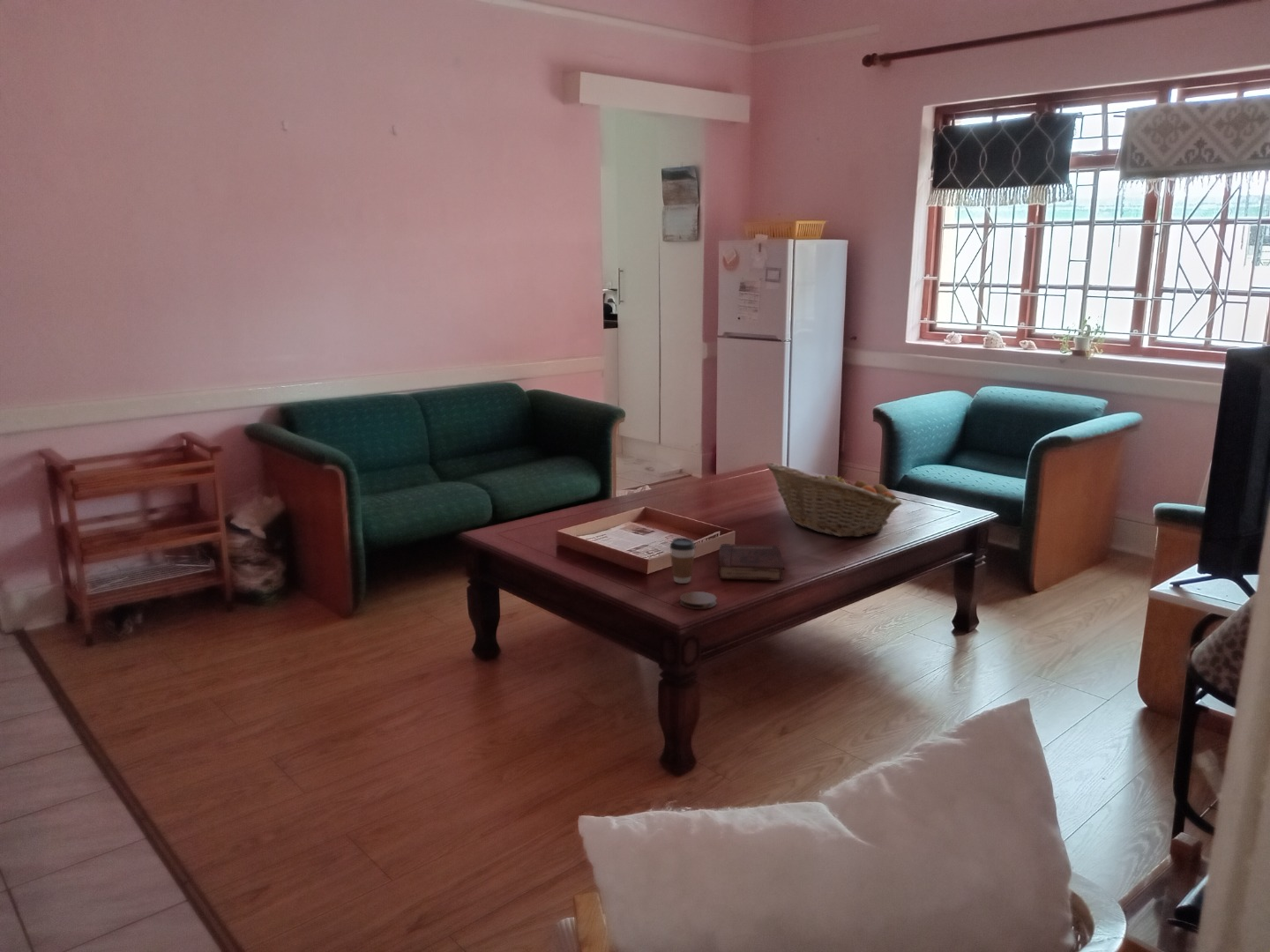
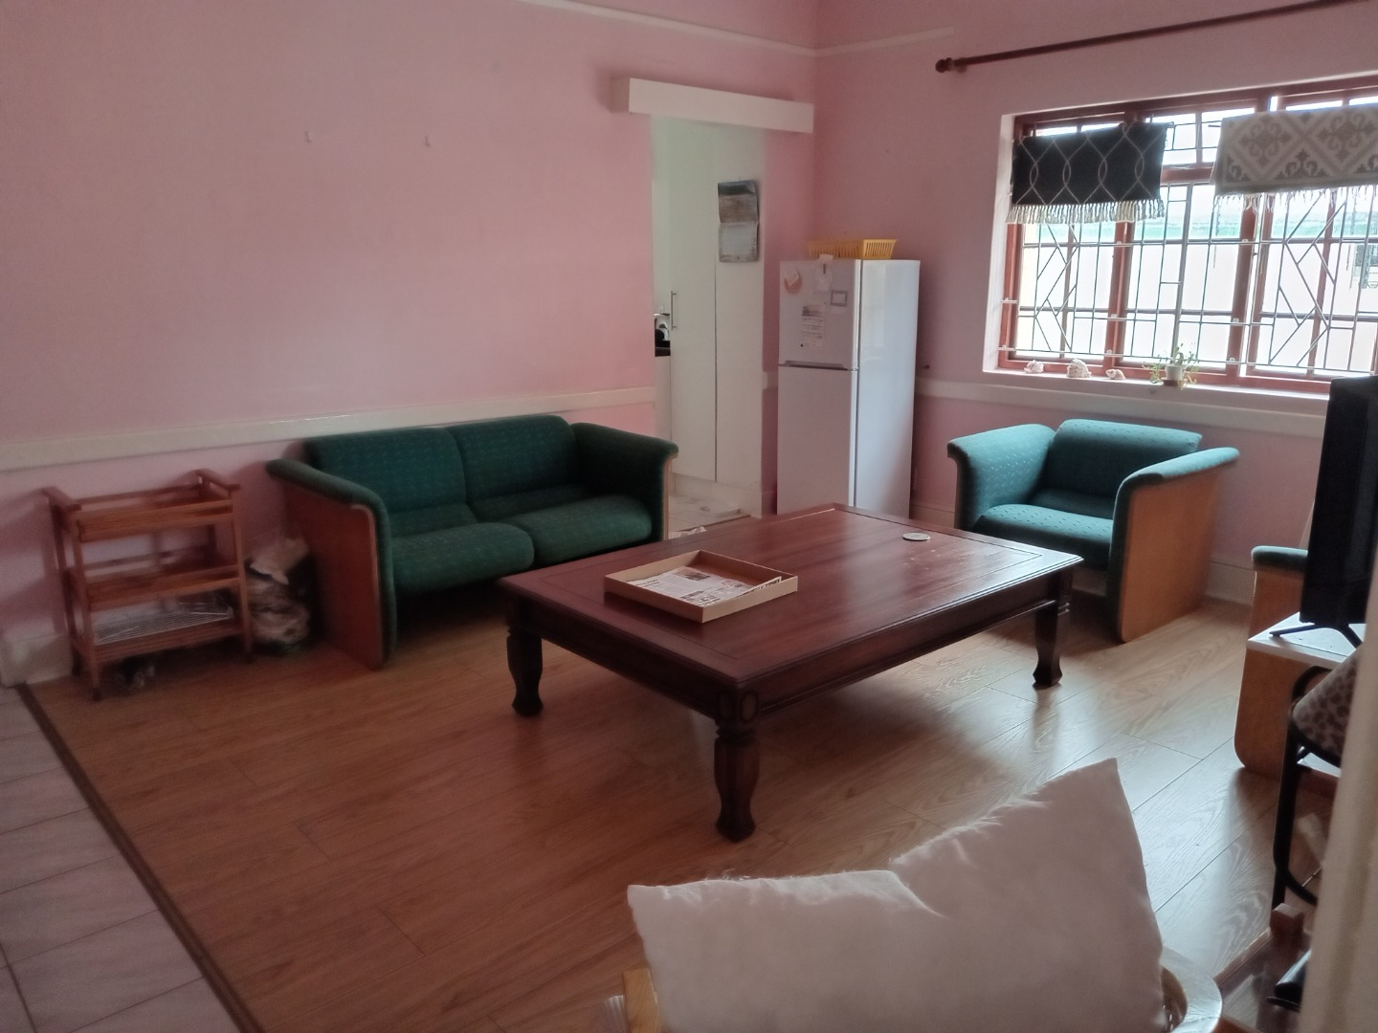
- hardback book (749, 562)
- coaster (698, 599)
- coffee cup (682, 561)
- fruit basket (832, 495)
